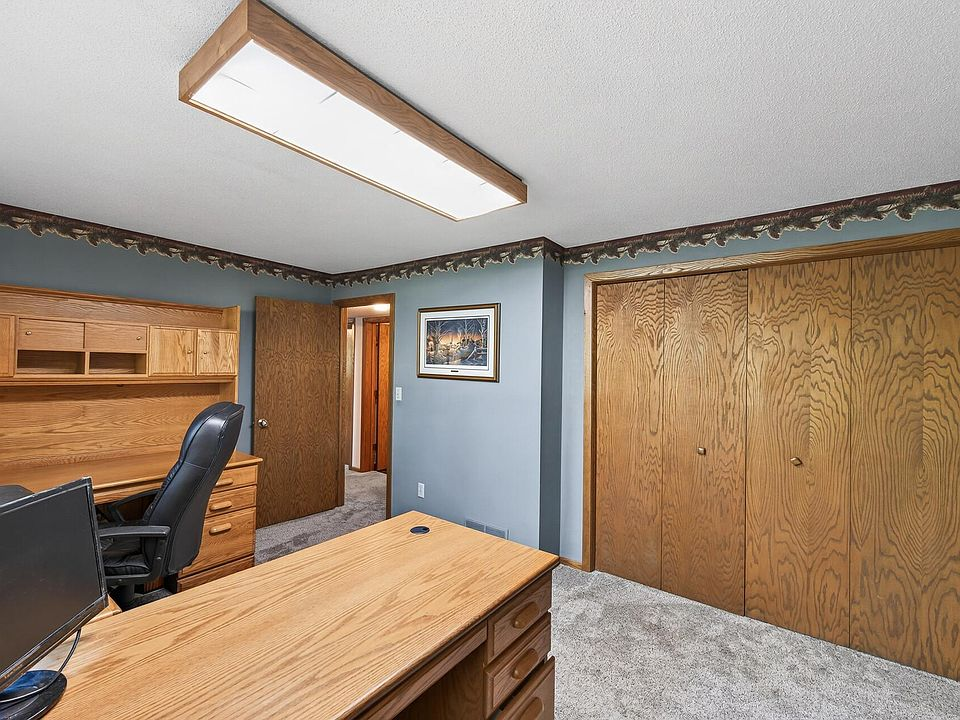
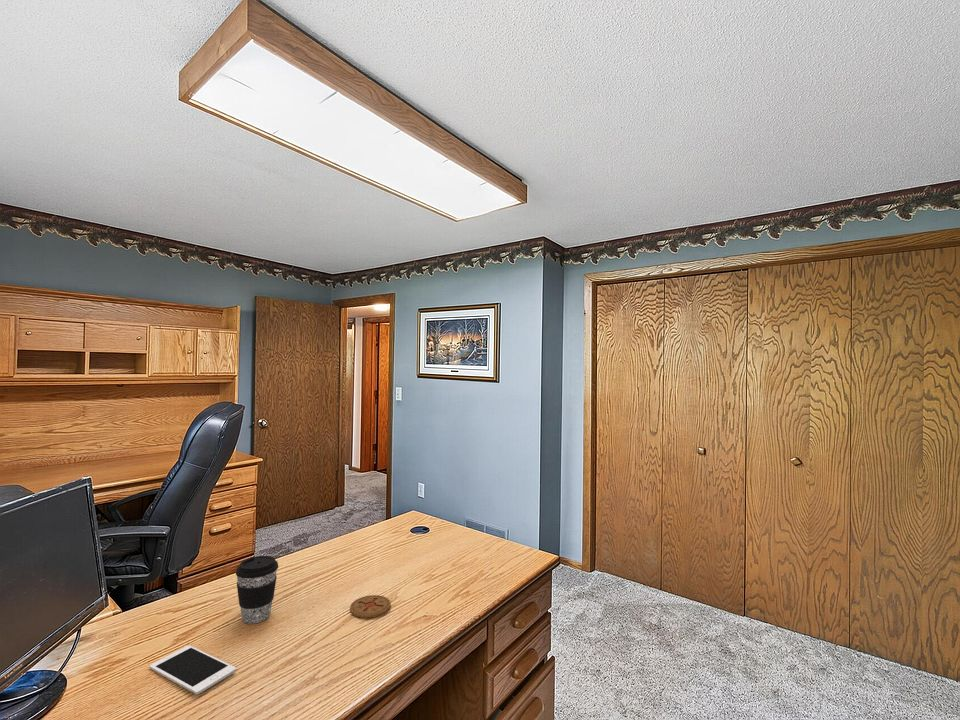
+ coaster (370, 605)
+ coffee cup (257, 589)
+ cell phone (192, 668)
